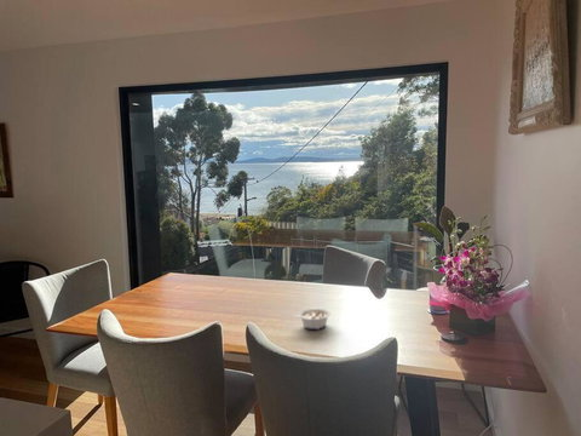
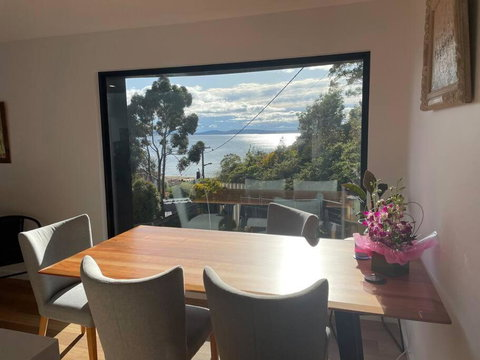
- legume (313, 319)
